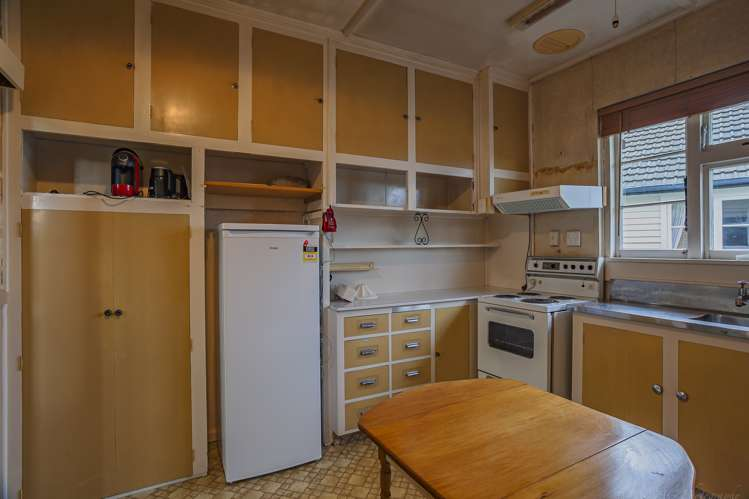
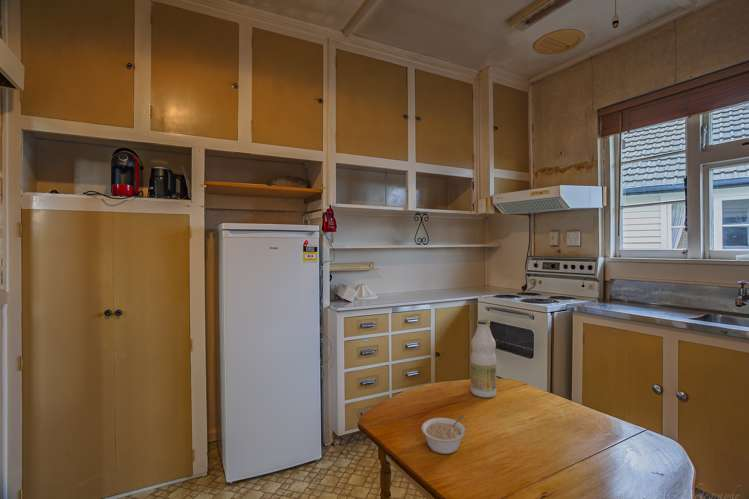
+ legume (443, 434)
+ bottle (483, 356)
